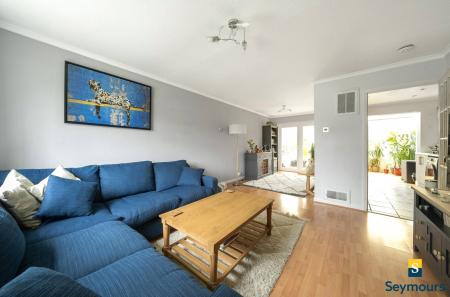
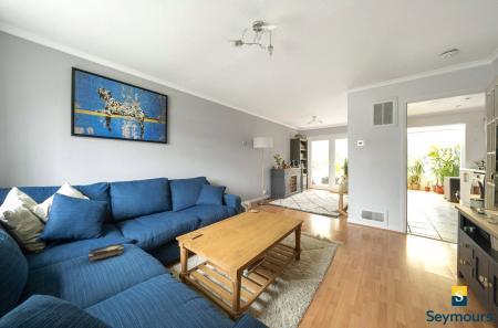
+ hardback book (106, 251)
